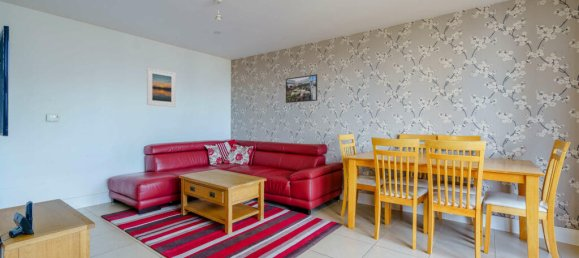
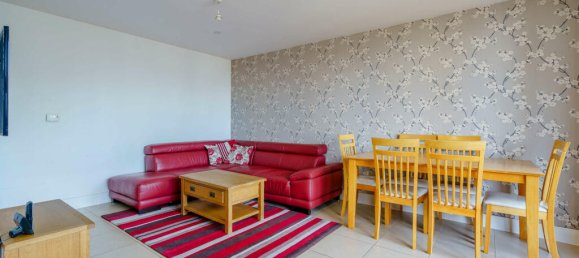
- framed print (161, 88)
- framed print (300, 89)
